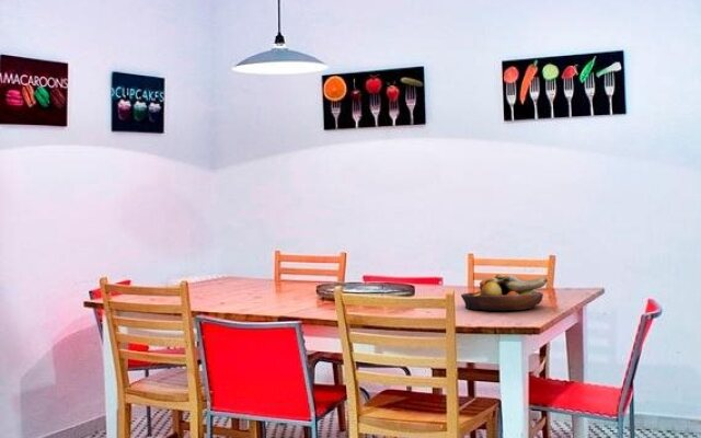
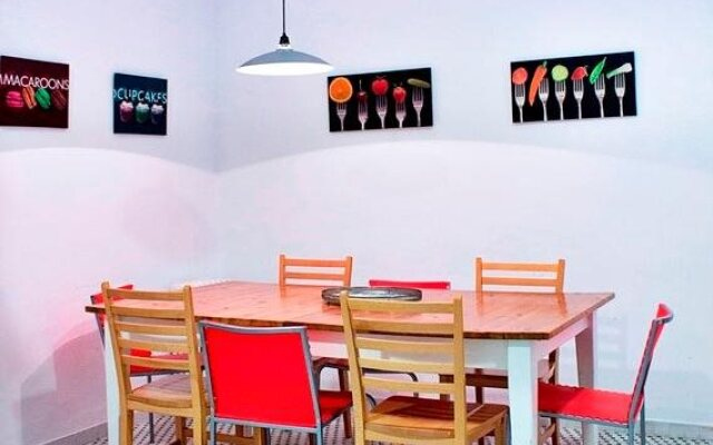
- fruit bowl (503, 290)
